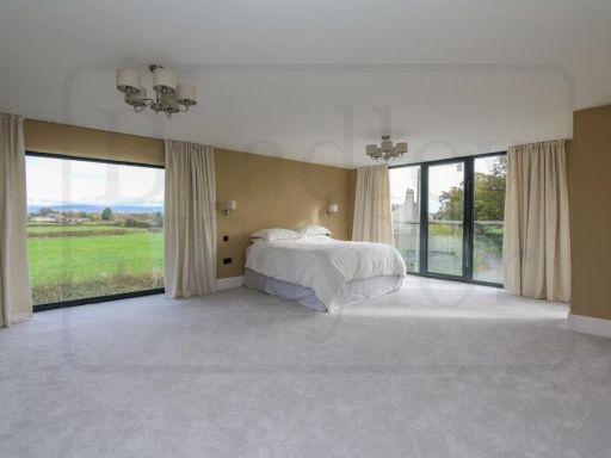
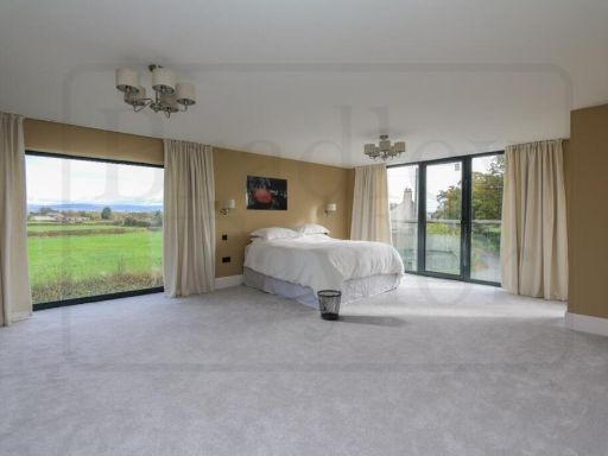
+ wall art (267, 194)
+ wastebasket (329, 304)
